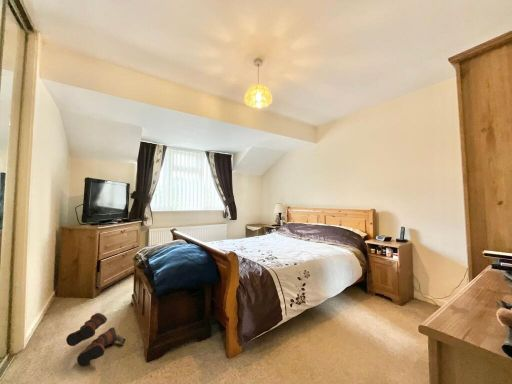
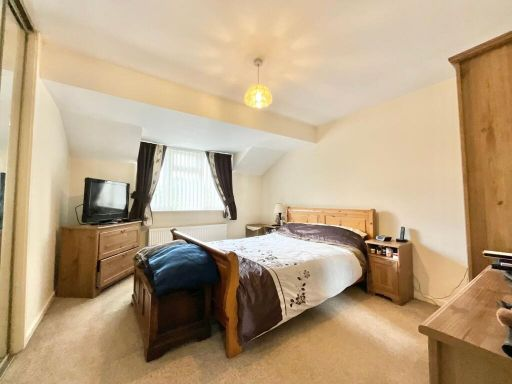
- boots (101, 334)
